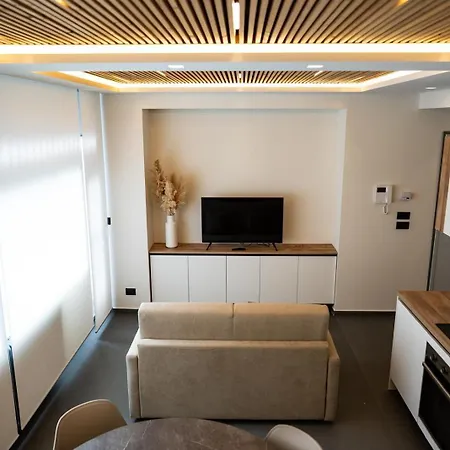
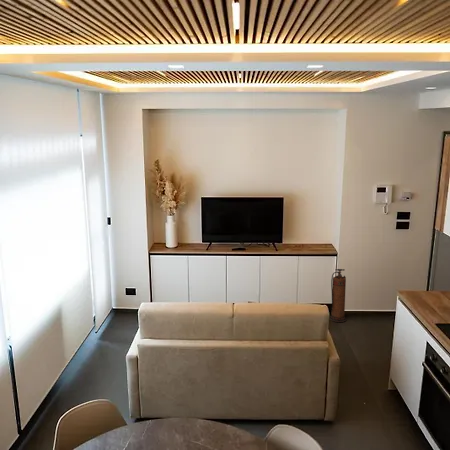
+ fire extinguisher (338, 294)
